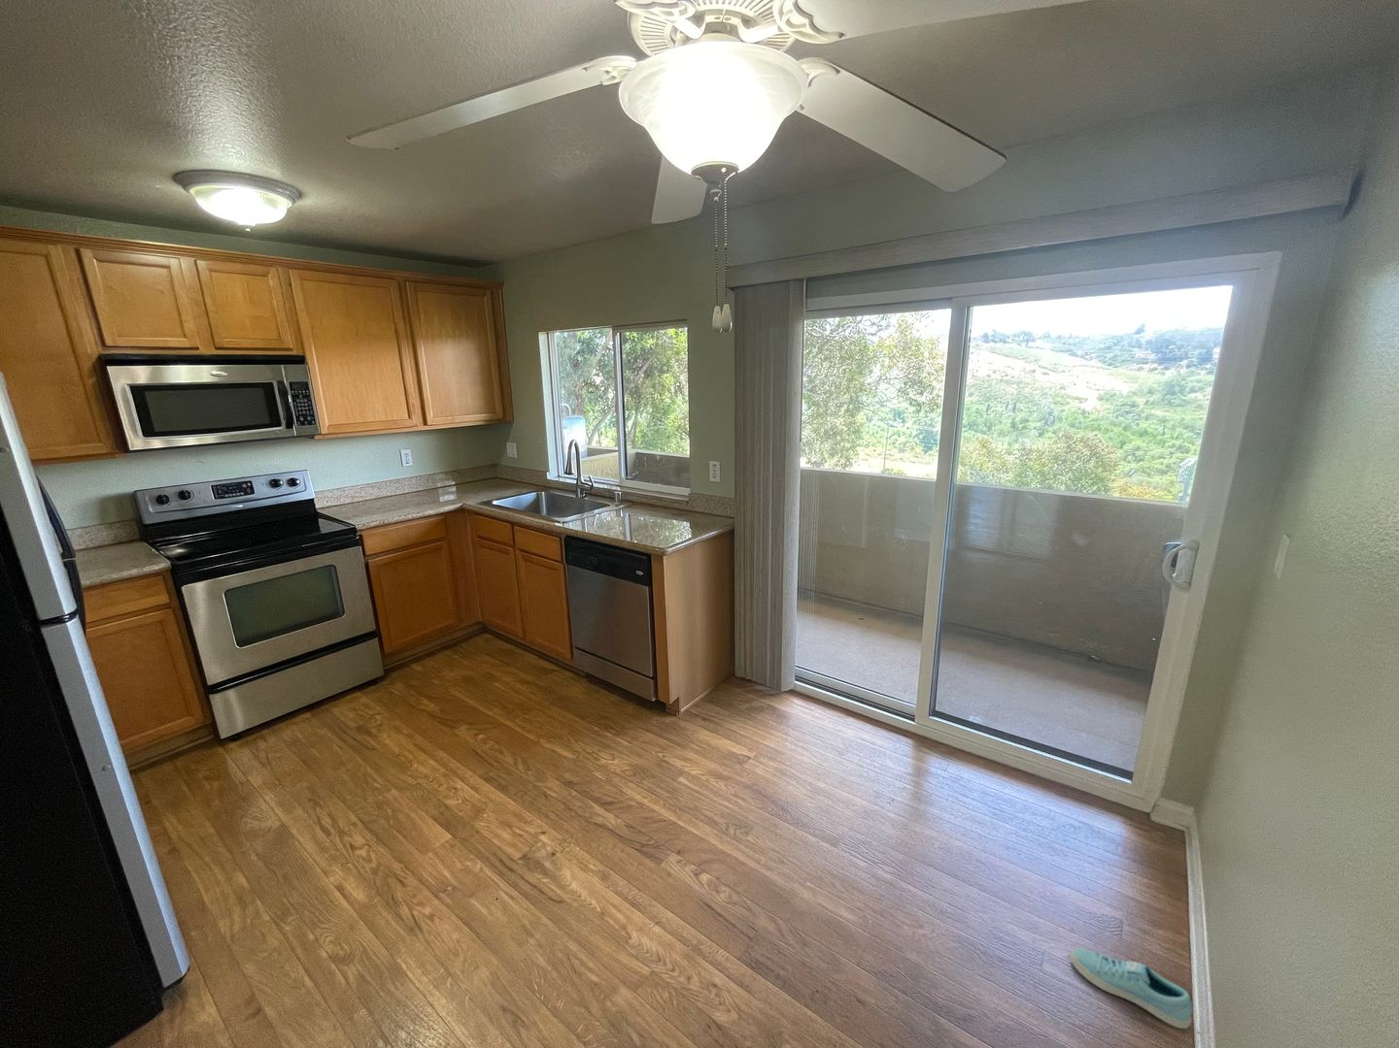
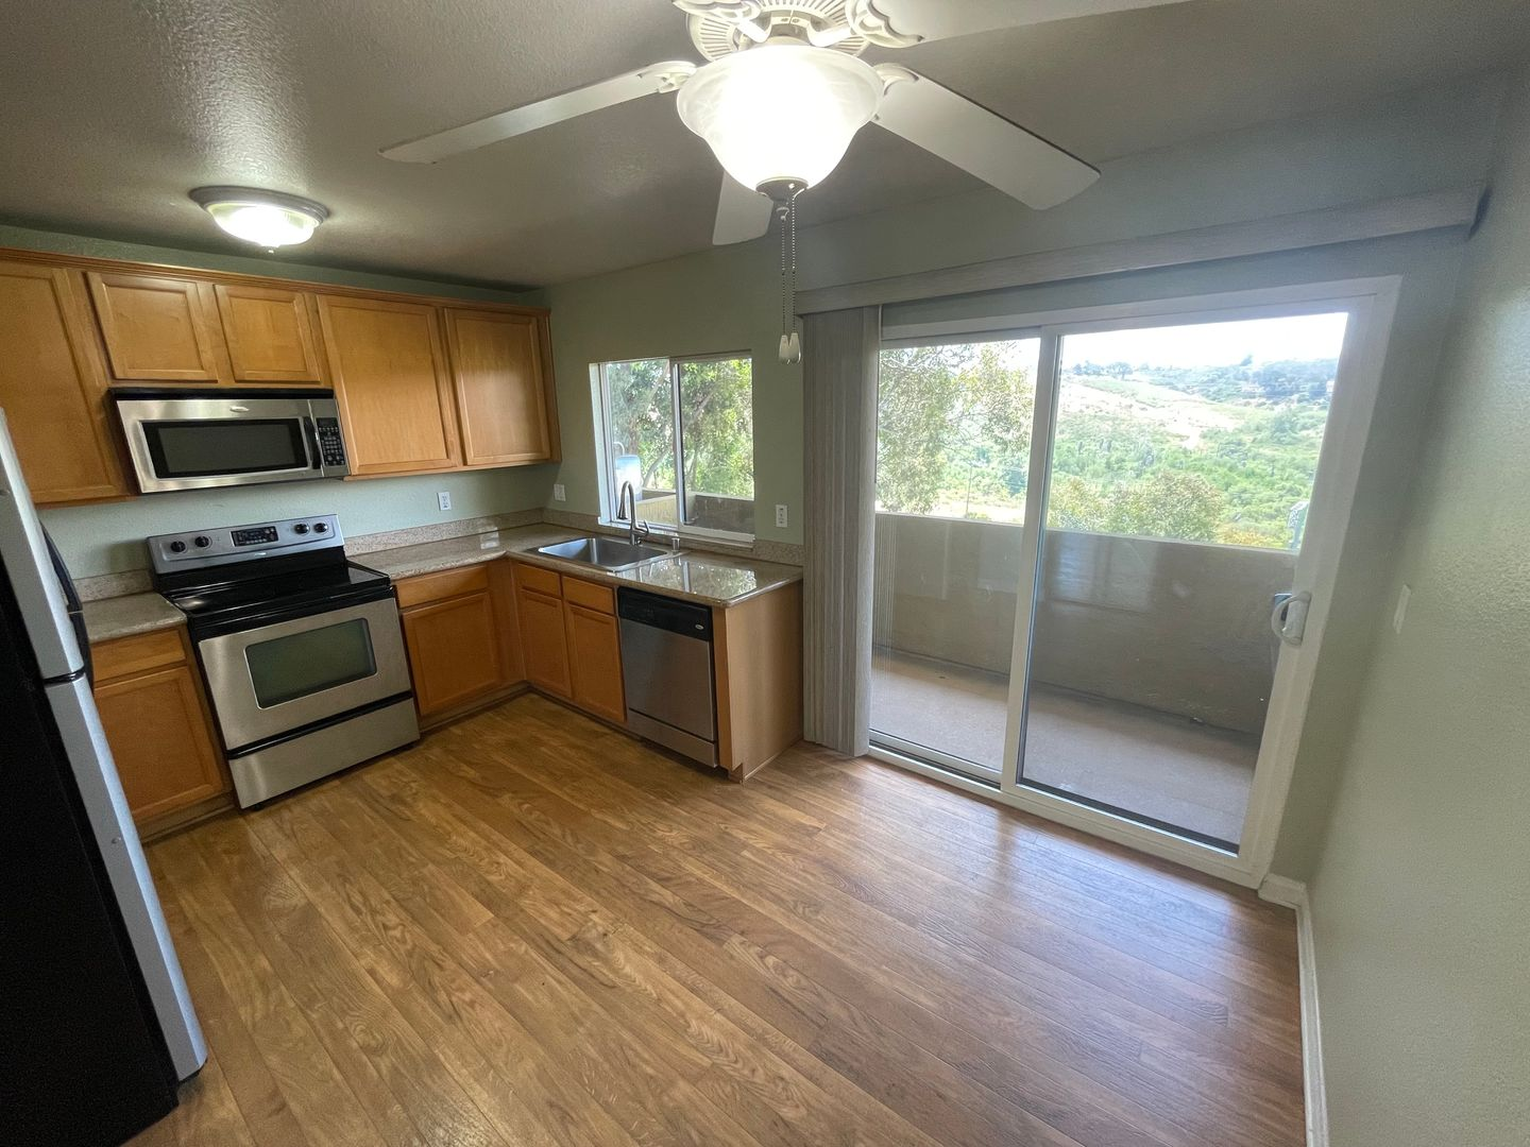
- sneaker (1129, 973)
